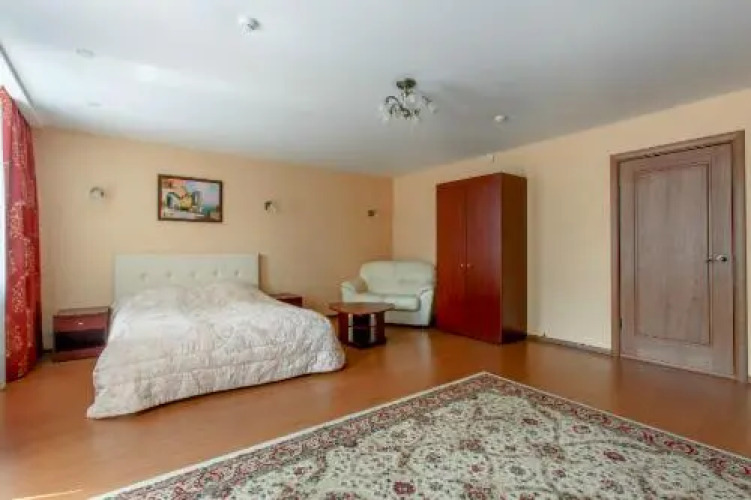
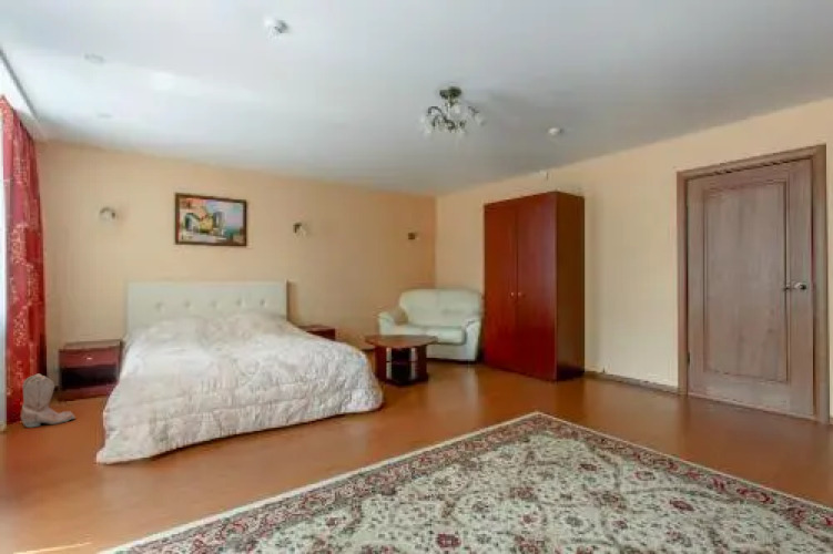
+ boots (49, 397)
